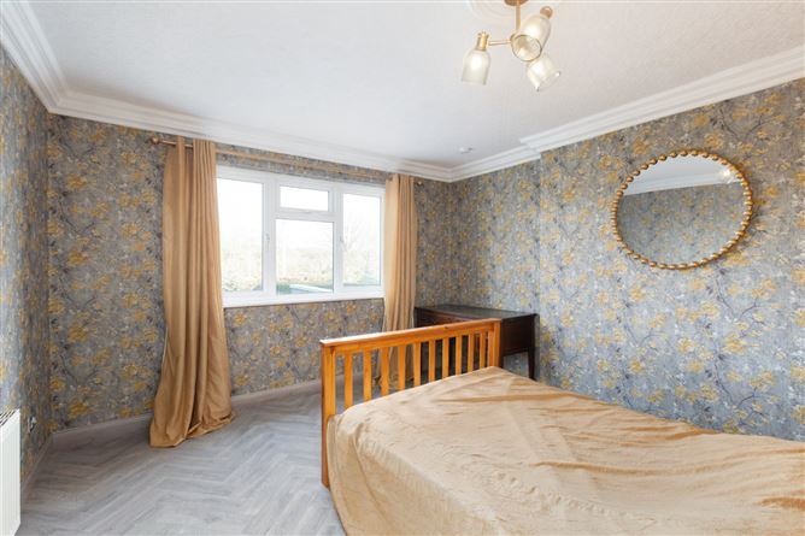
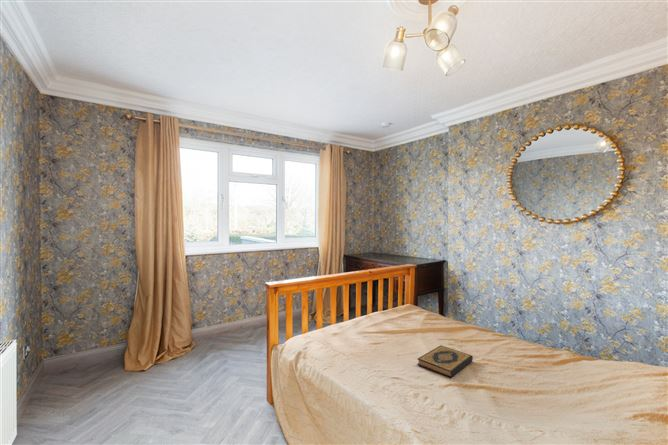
+ hardback book (445, 359)
